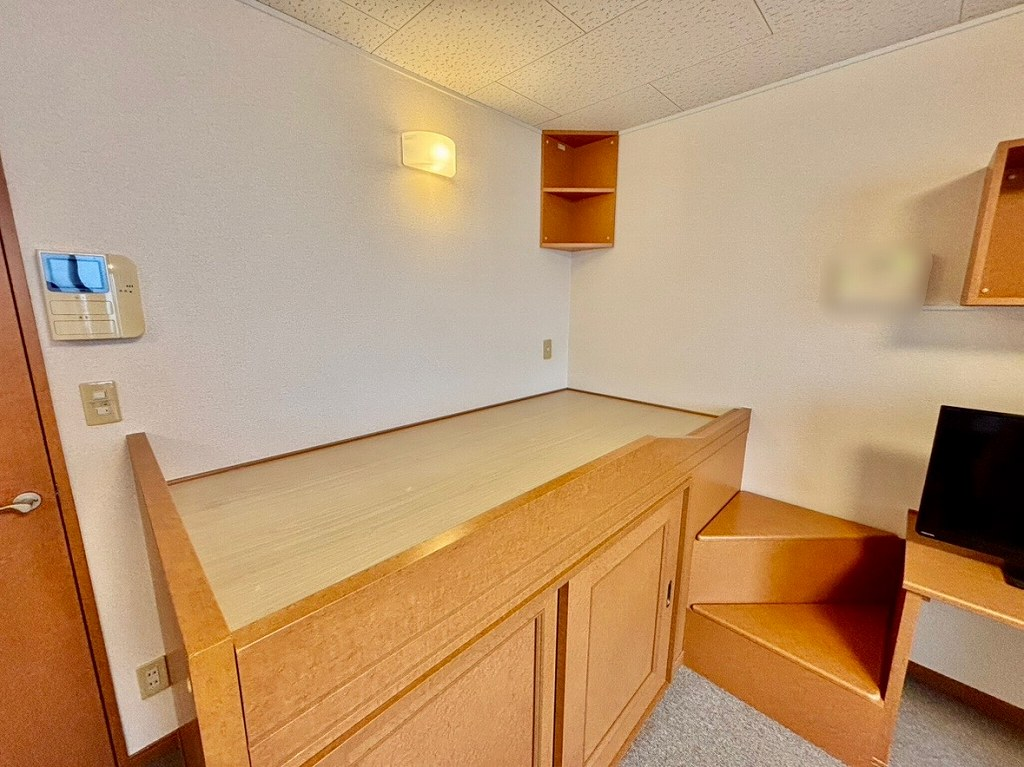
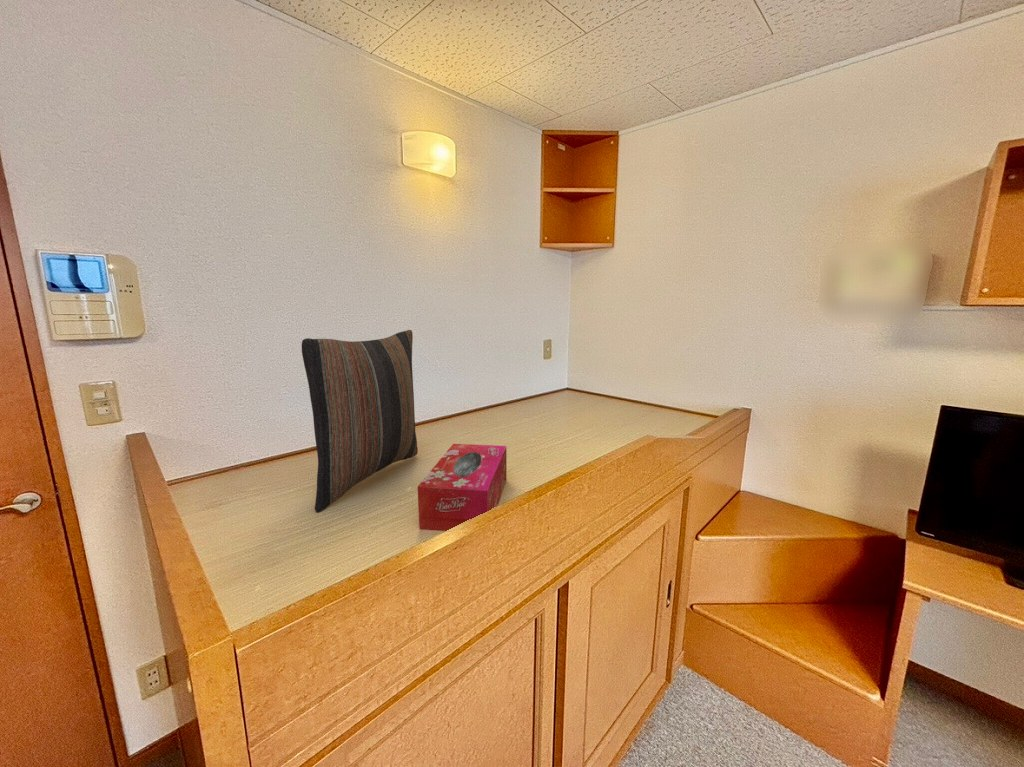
+ pillow (371, 408)
+ tissue box (468, 482)
